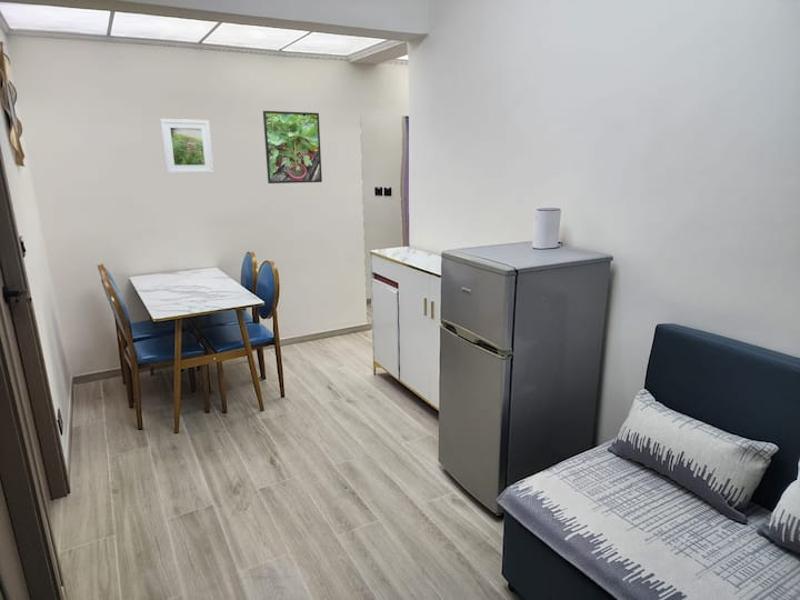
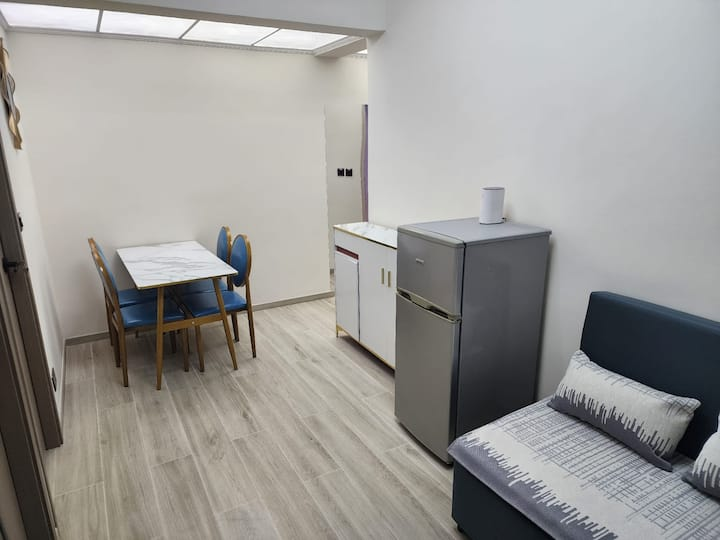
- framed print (293, 148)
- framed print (188, 147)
